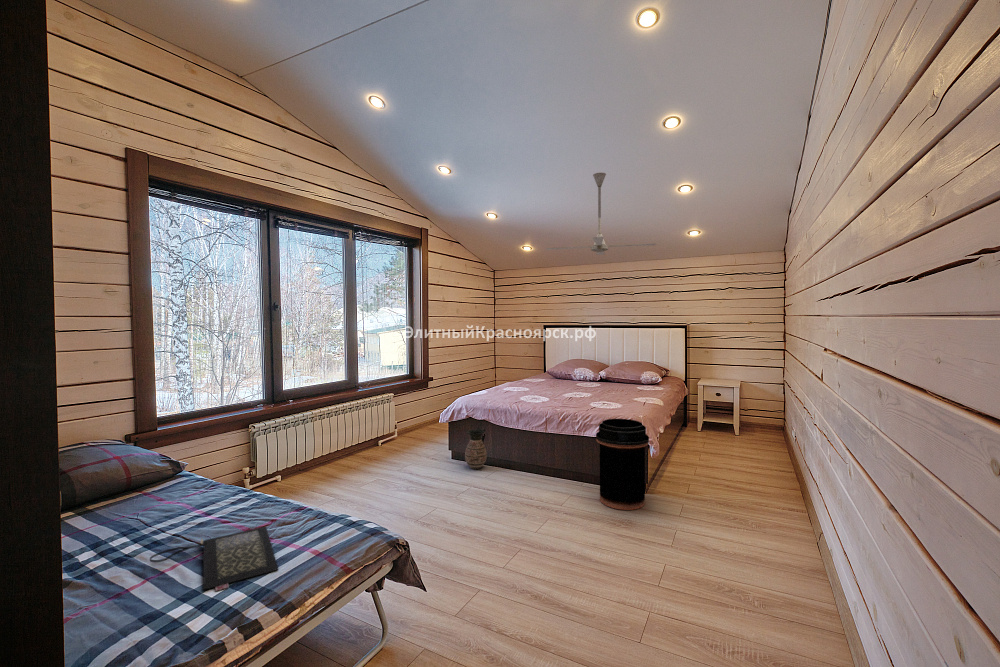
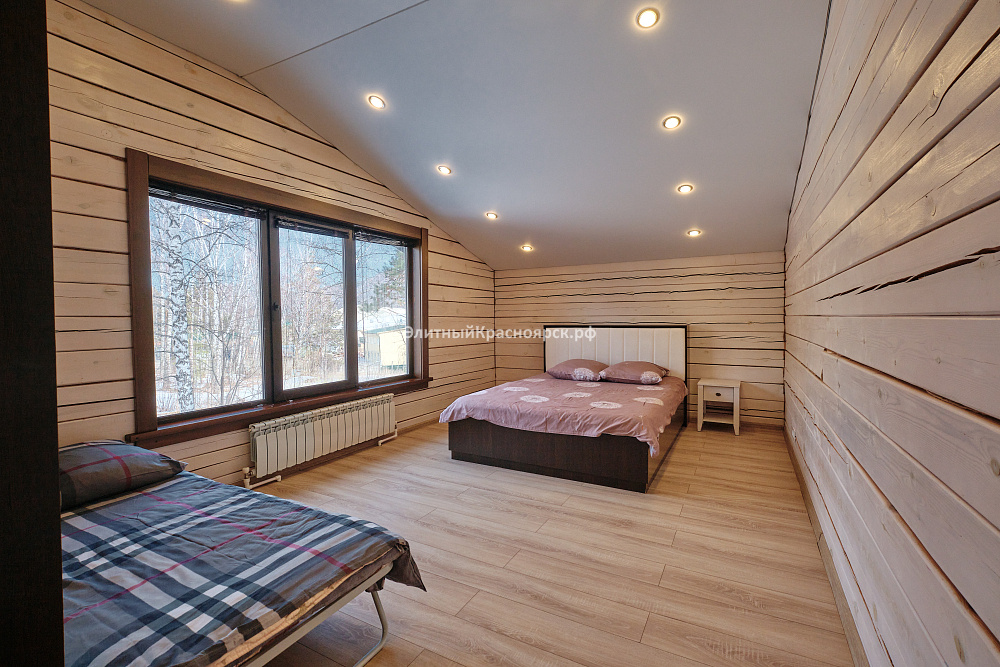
- ceramic jug (476, 448)
- ceiling fan (599, 213)
- clutch bag (235, 552)
- trash can (622, 461)
